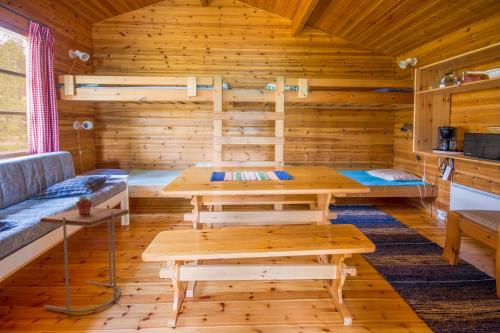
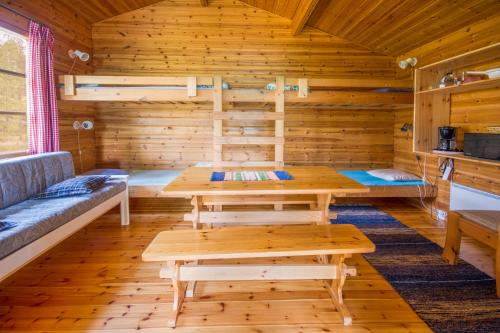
- side table (108, 249)
- potted succulent (84, 204)
